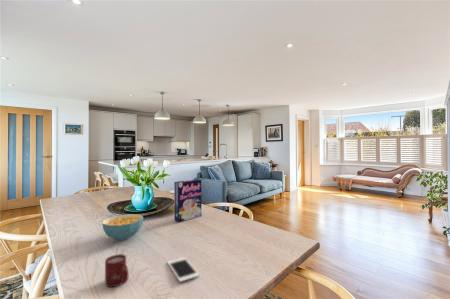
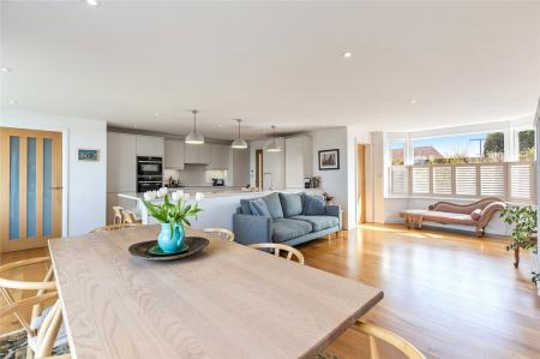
- cereal box (188, 199)
- cell phone (182, 268)
- cereal bowl (123, 228)
- cup (118, 271)
